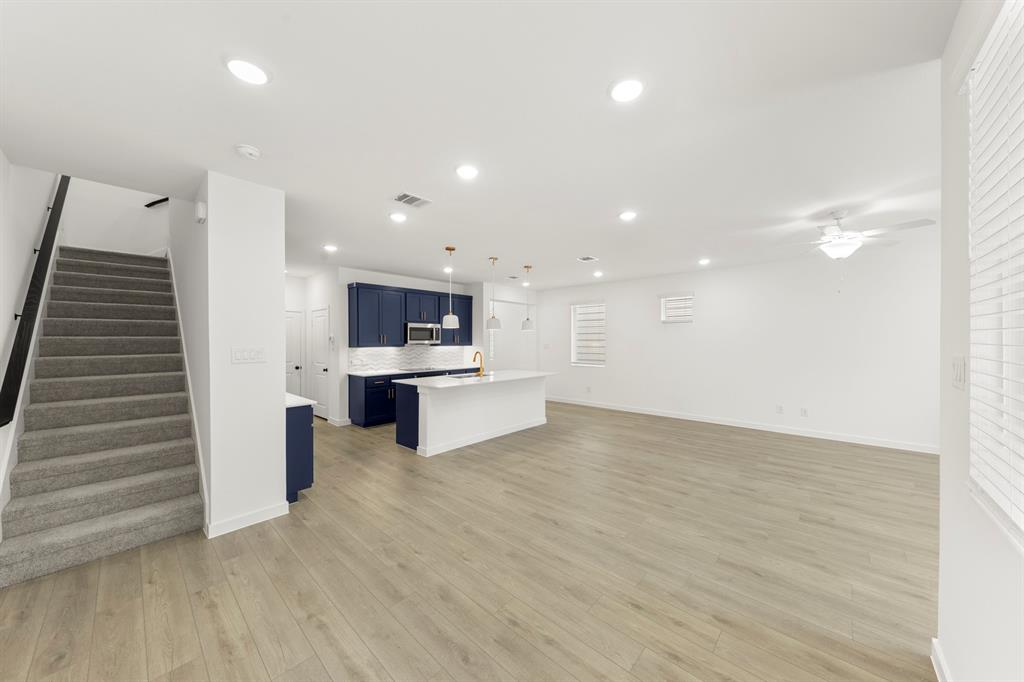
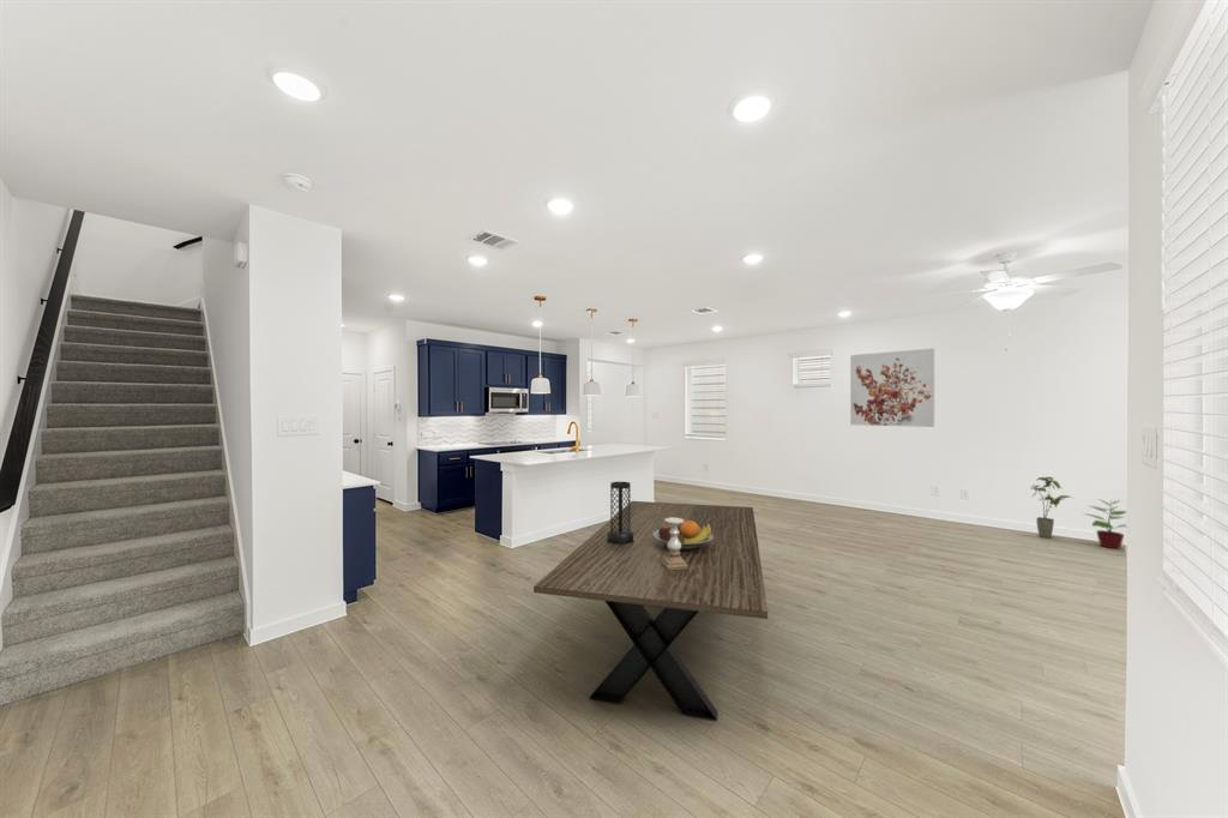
+ vase (620, 511)
+ wall art (890, 389)
+ potted plant (1109, 523)
+ fruit bowl (682, 531)
+ dining table (674, 584)
+ house plant (1051, 506)
+ candle holder (674, 542)
